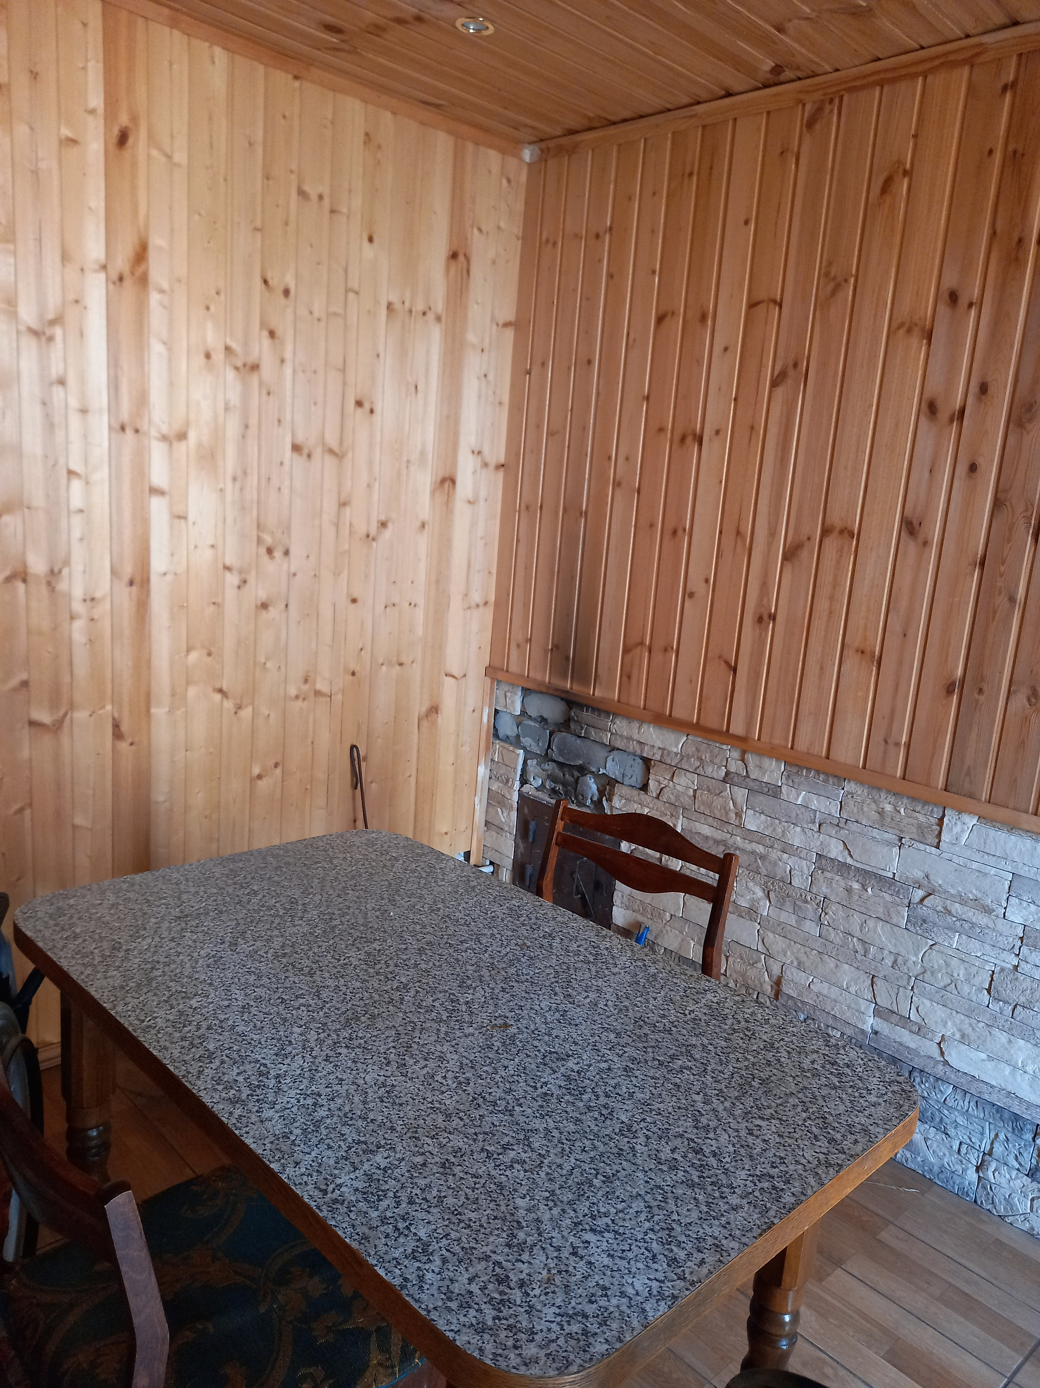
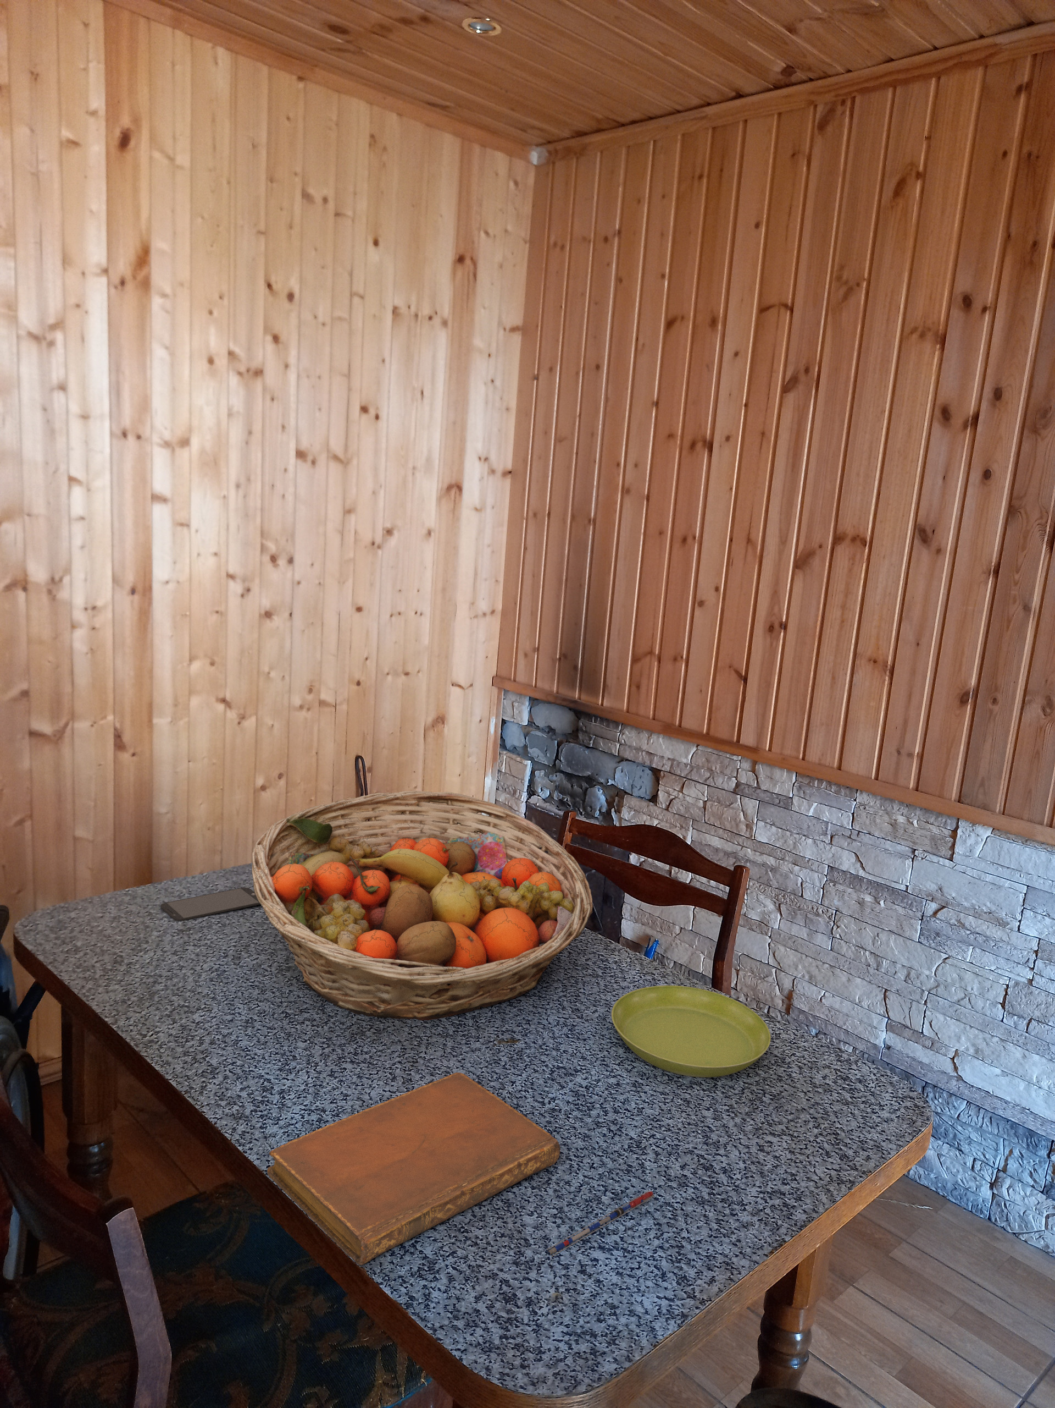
+ fruit basket (424, 898)
+ notebook (417, 1156)
+ pen (603, 1221)
+ saucer (689, 1033)
+ smartphone (213, 902)
